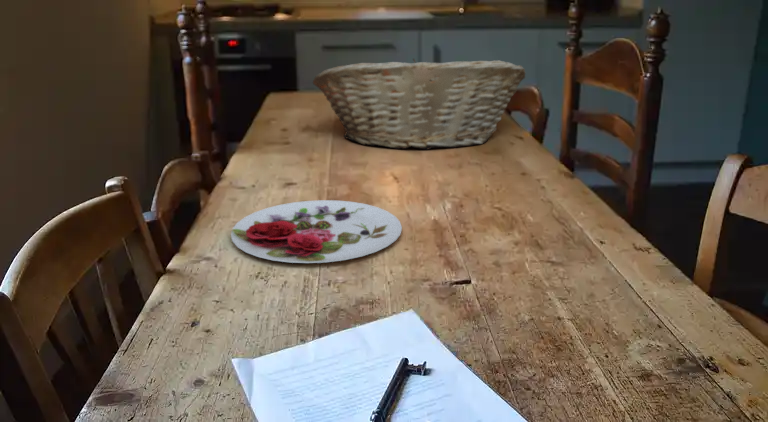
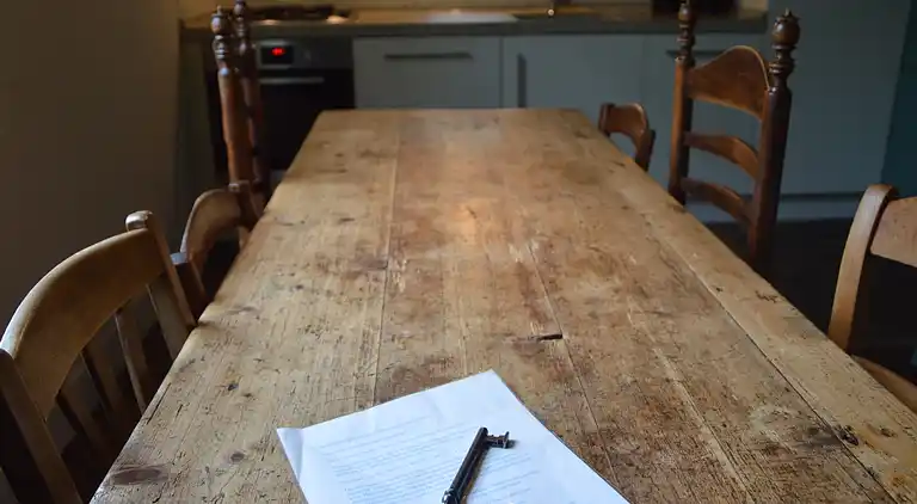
- fruit basket (418, 95)
- plate (317, 227)
